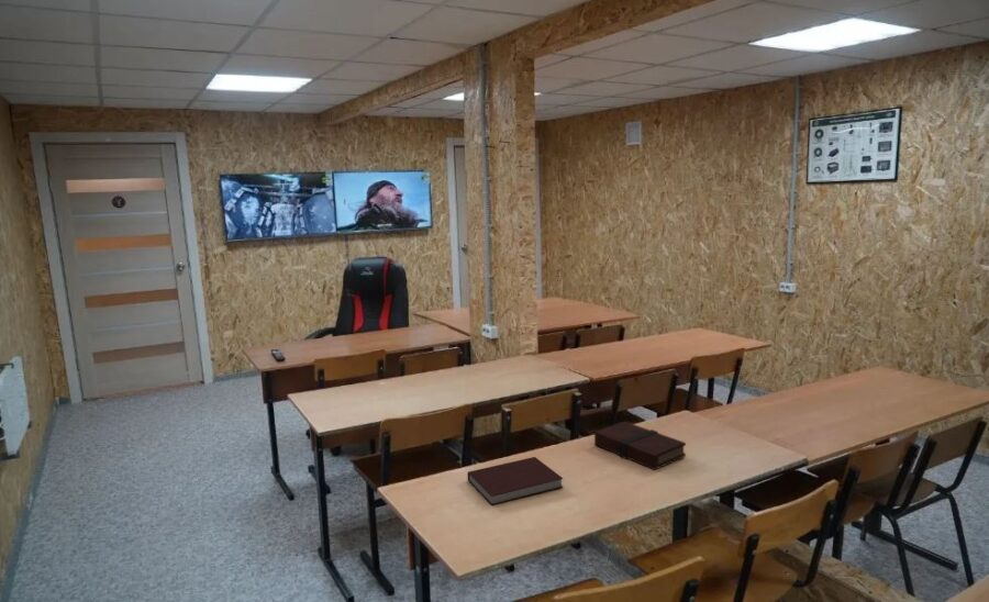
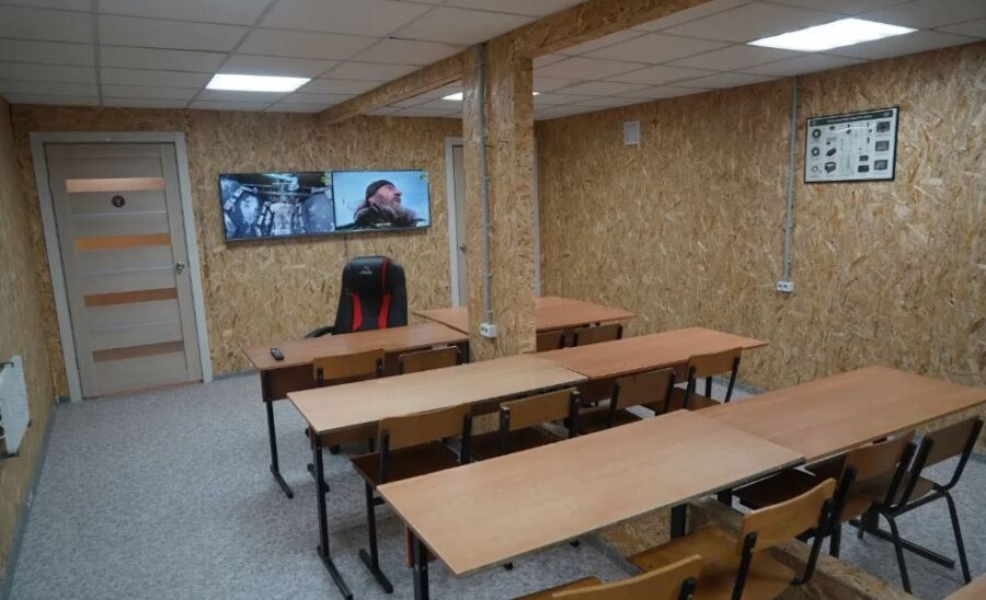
- book (638, 443)
- notebook (514, 479)
